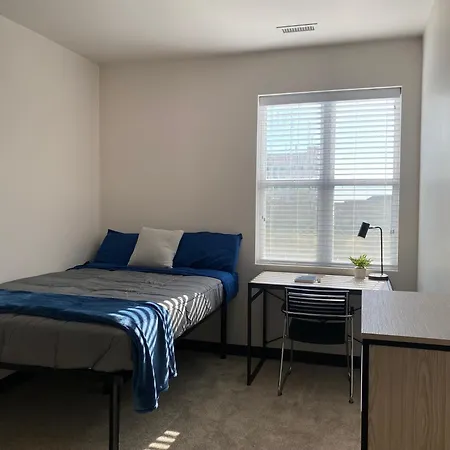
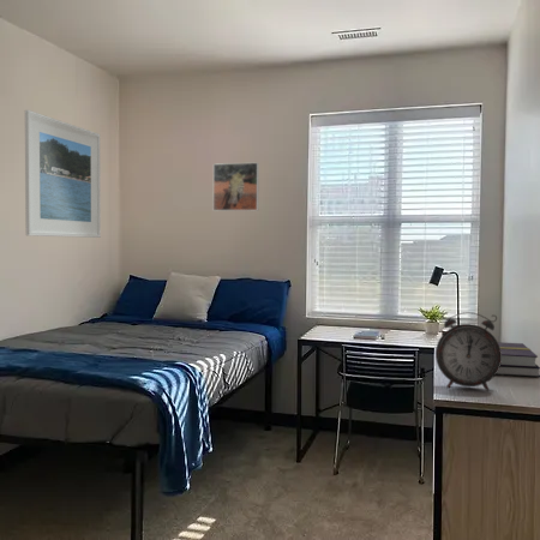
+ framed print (66, 180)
+ alarm clock (468, 349)
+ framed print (235, 186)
+ book (502, 356)
